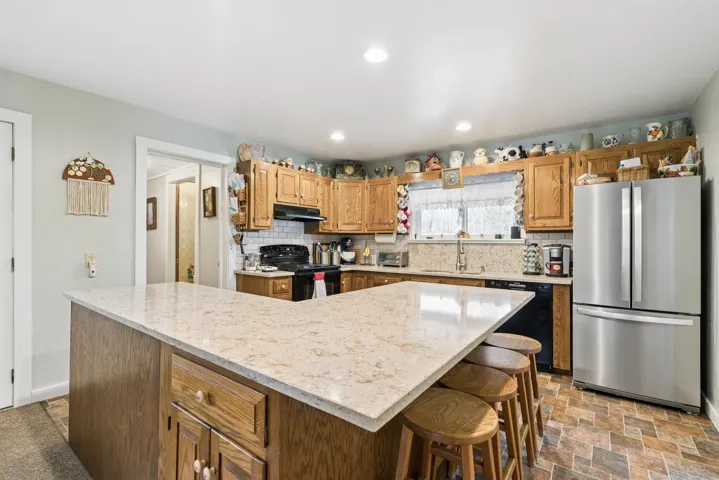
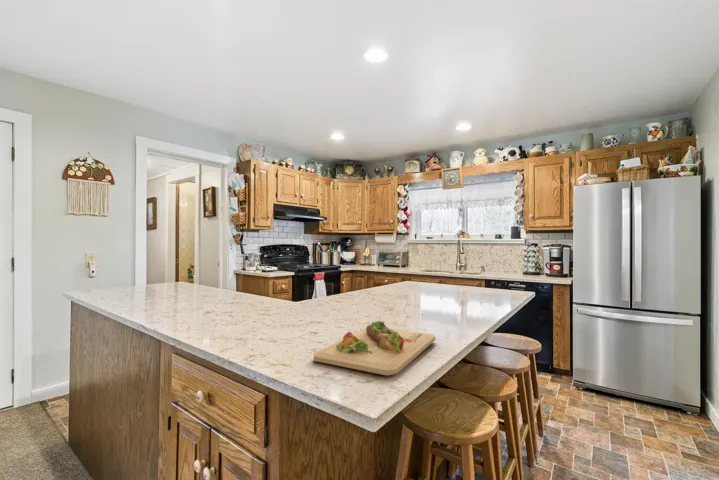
+ cutting board (379, 336)
